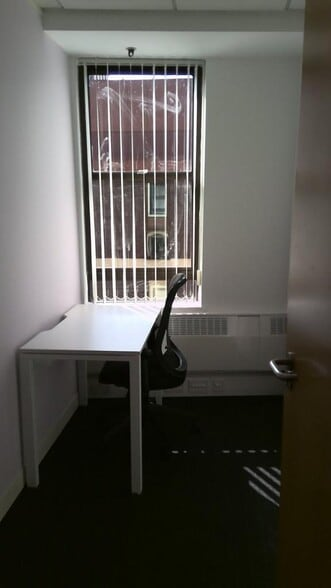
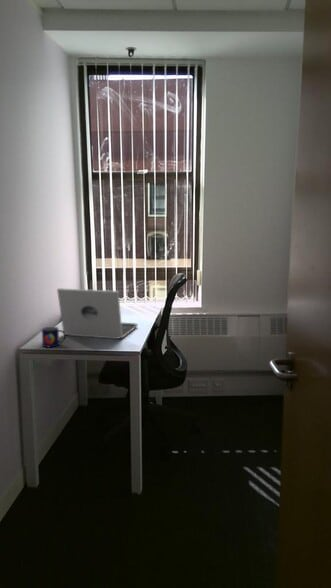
+ mug (54, 336)
+ laptop (99, 308)
